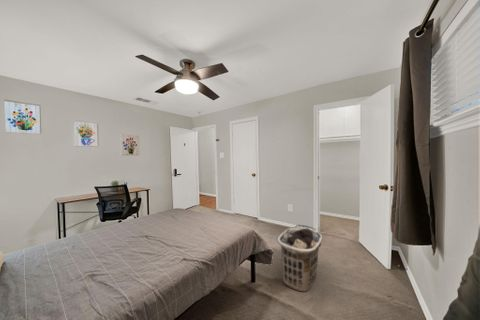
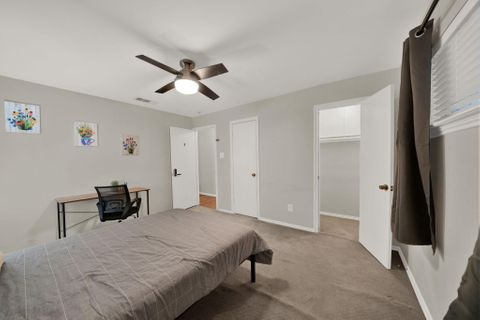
- clothes hamper (300, 253)
